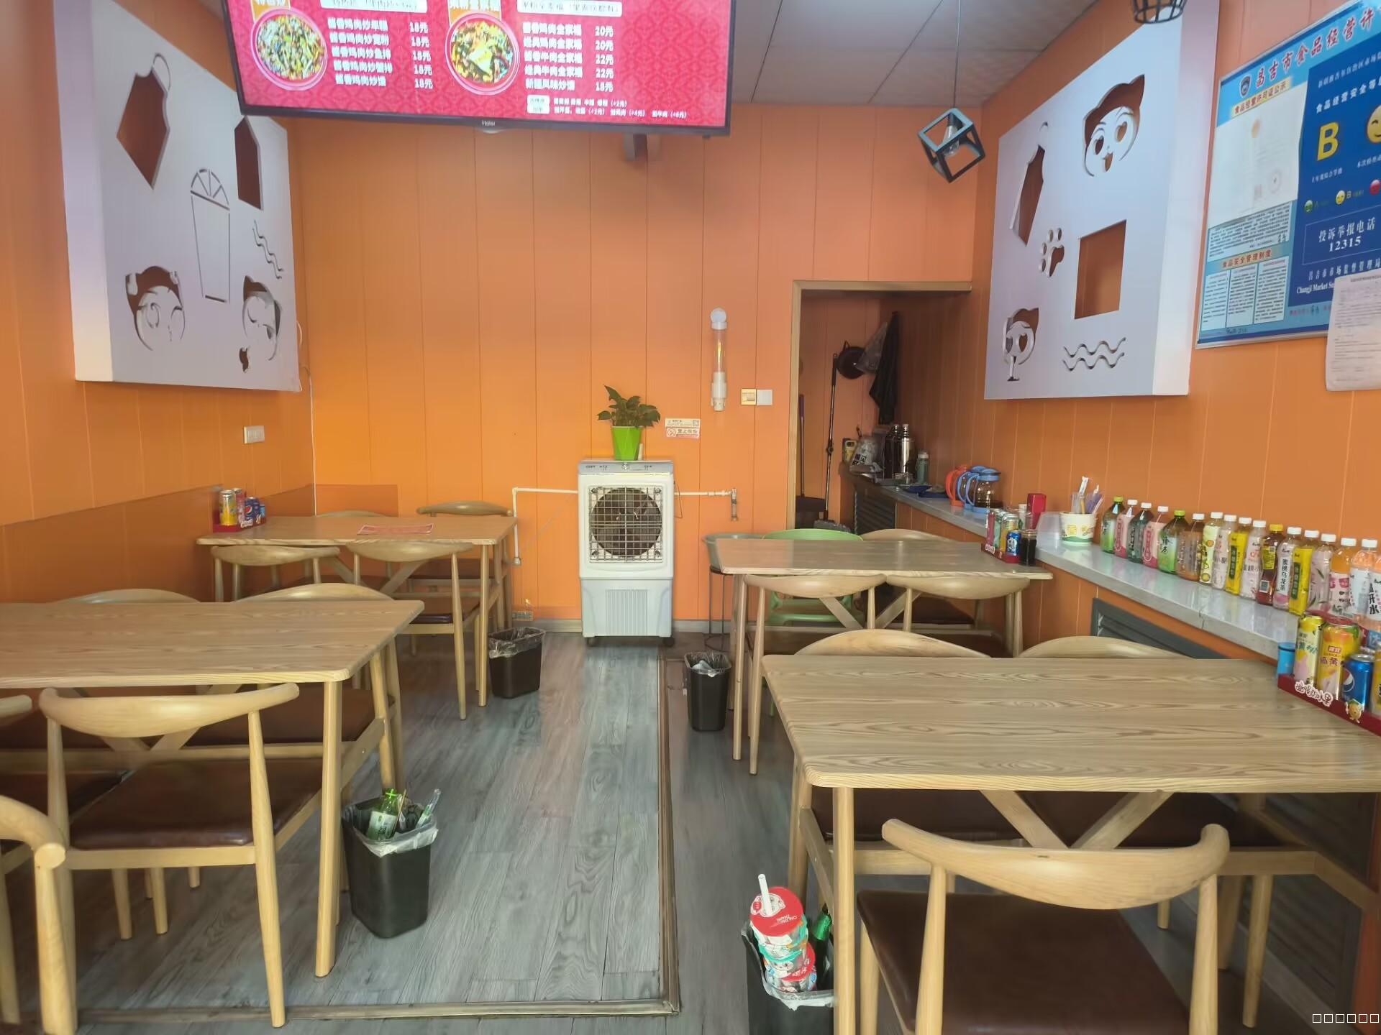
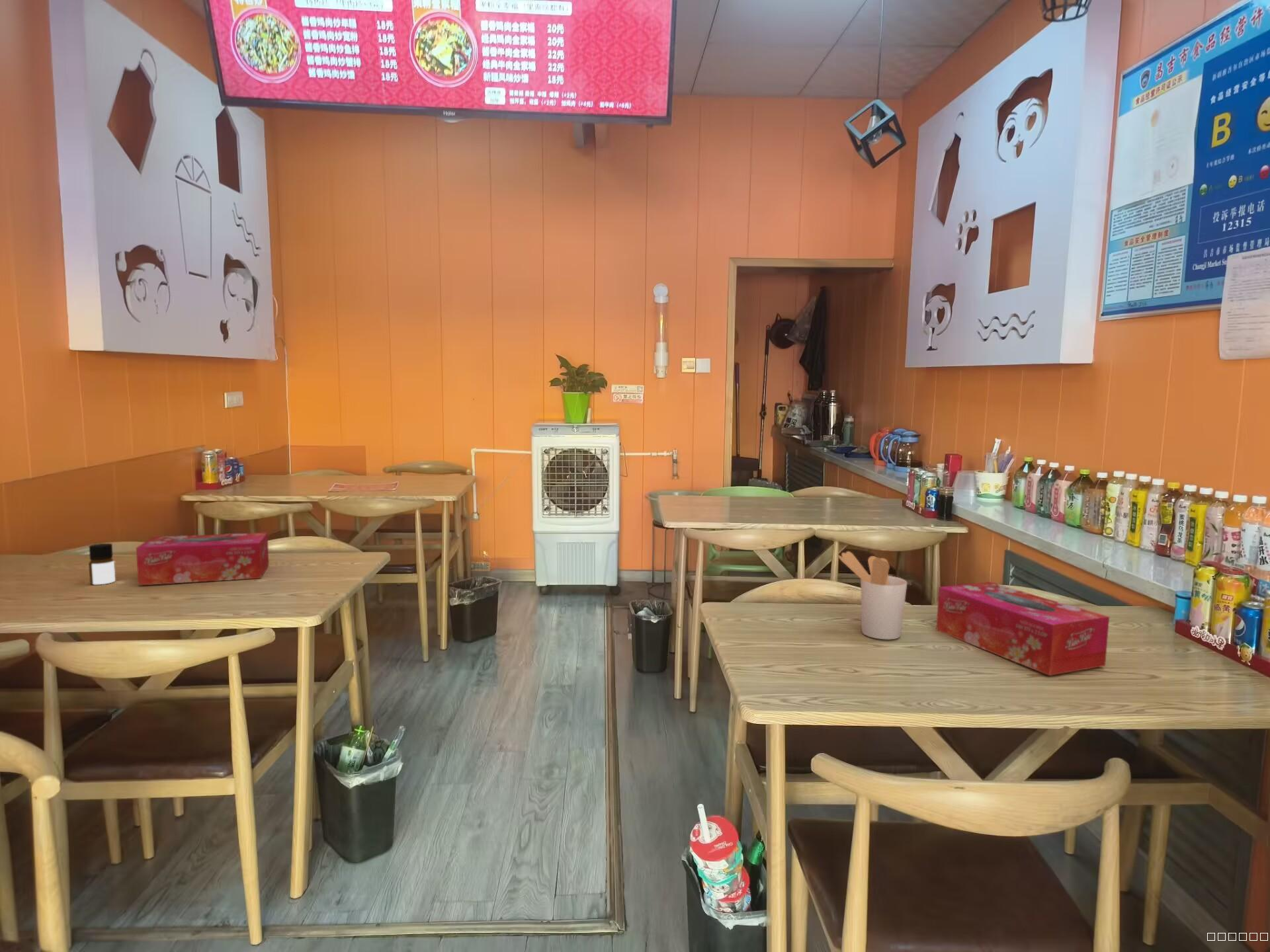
+ bottle (101, 563)
+ tissue box (1017, 623)
+ tissue box (206, 557)
+ utensil holder (870, 592)
